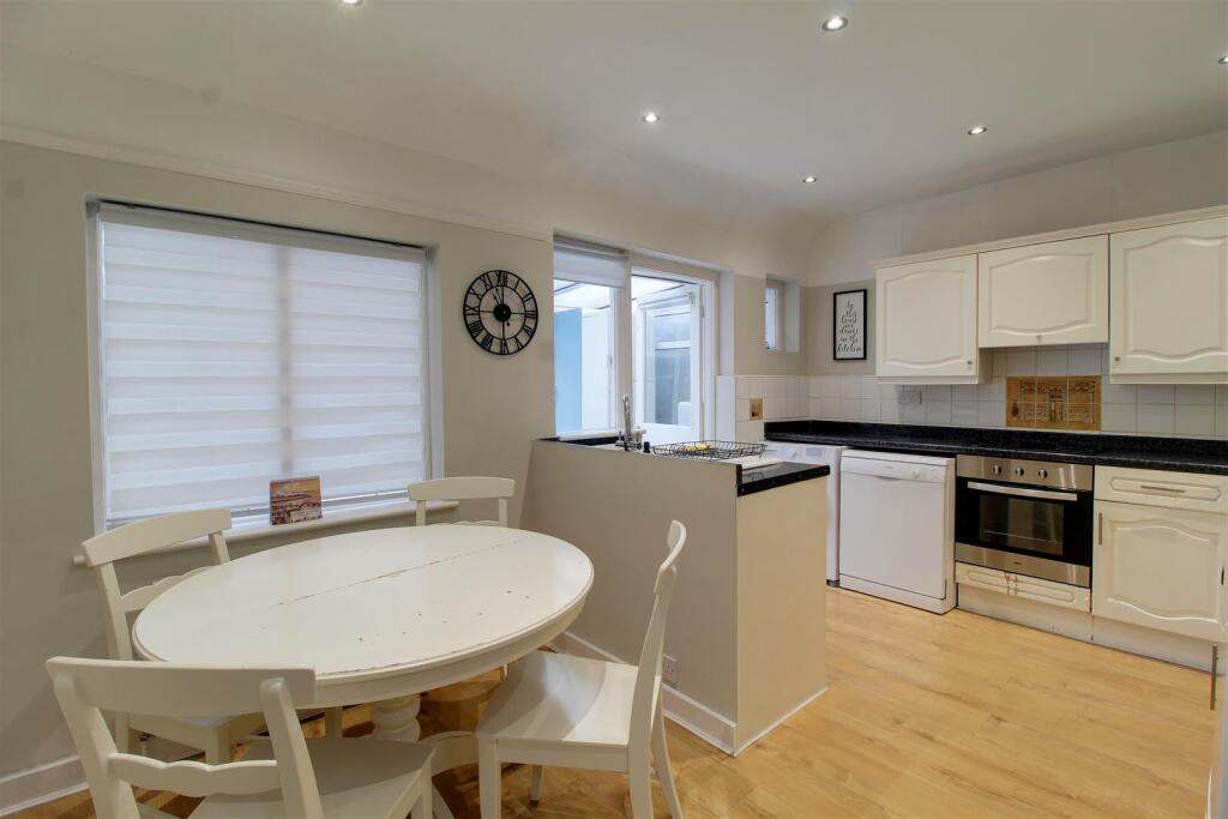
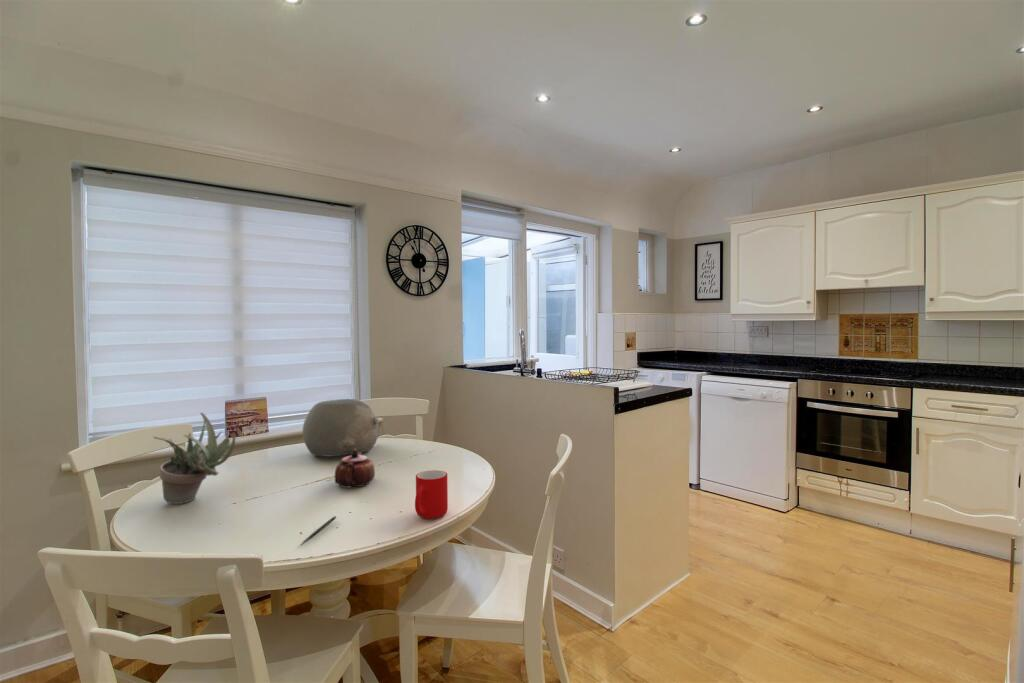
+ teapot (354, 466)
+ cup (428, 497)
+ bowl (342, 426)
+ succulent plant (199, 458)
+ pen (318, 529)
